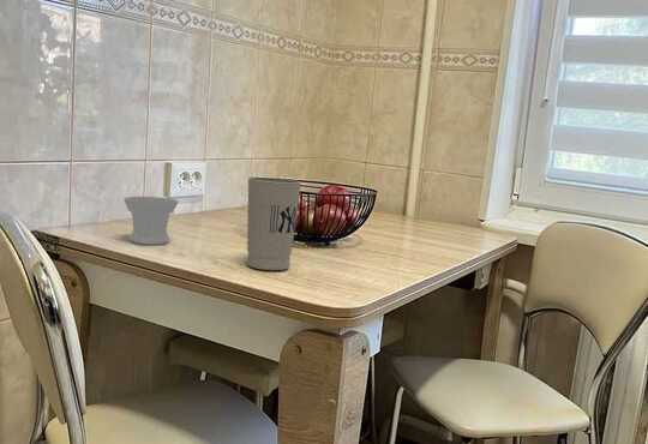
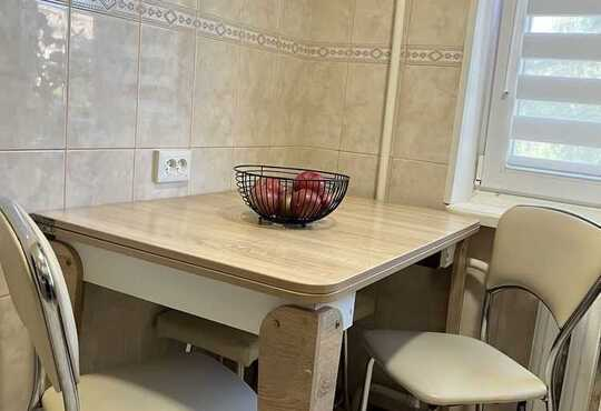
- cup (150, 220)
- cup (271, 223)
